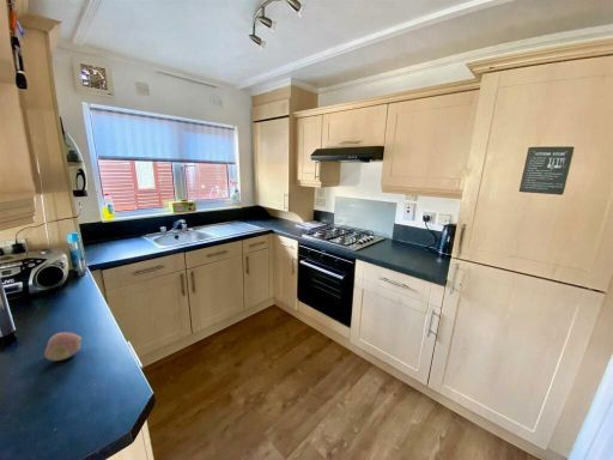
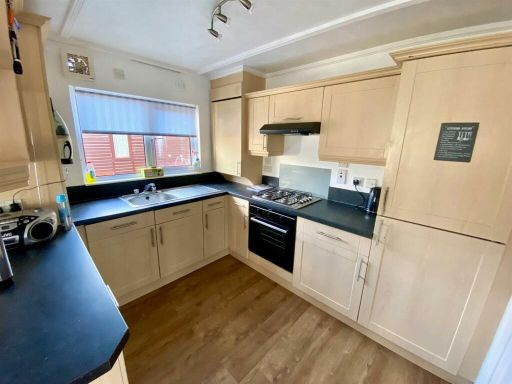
- fruit (63, 344)
